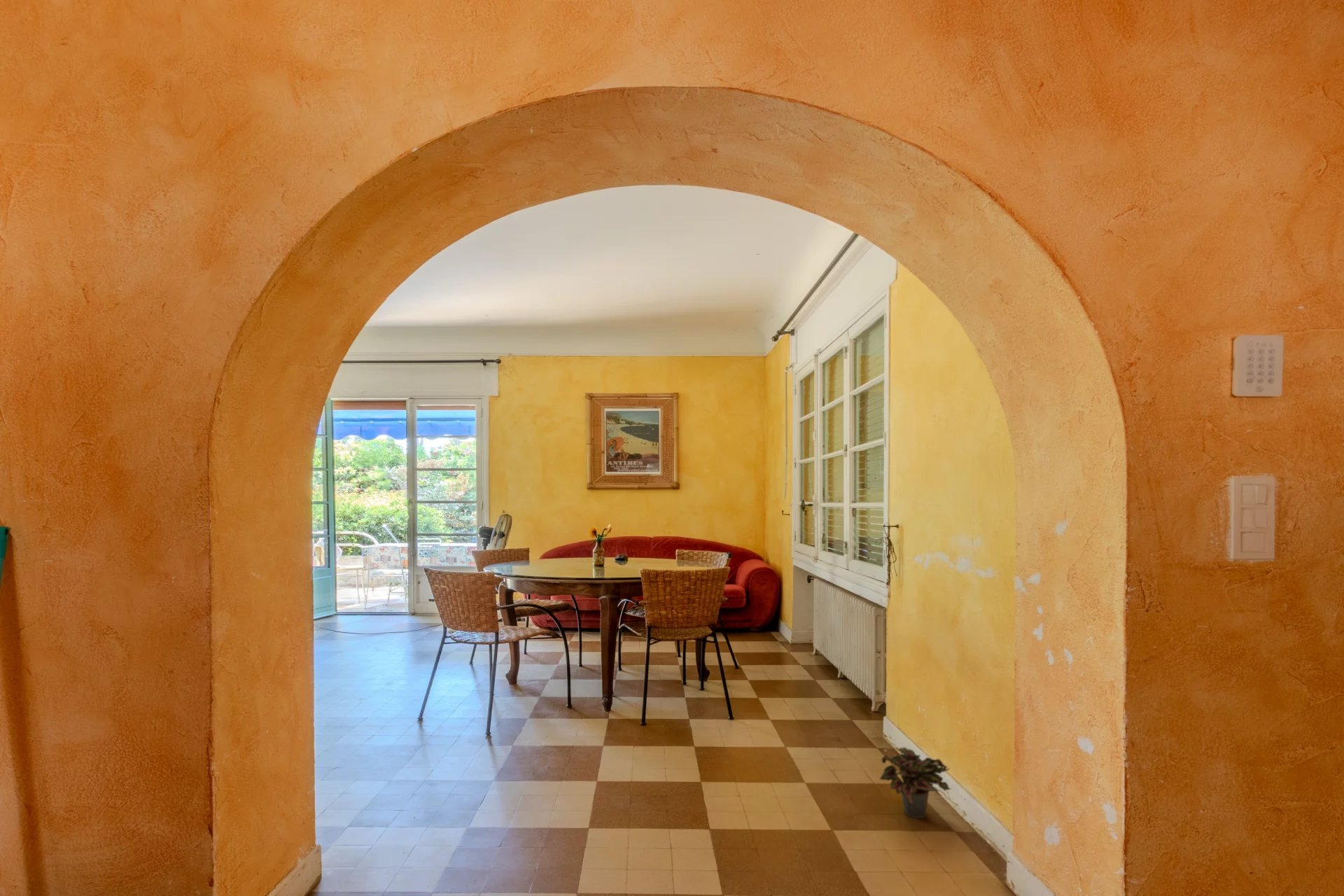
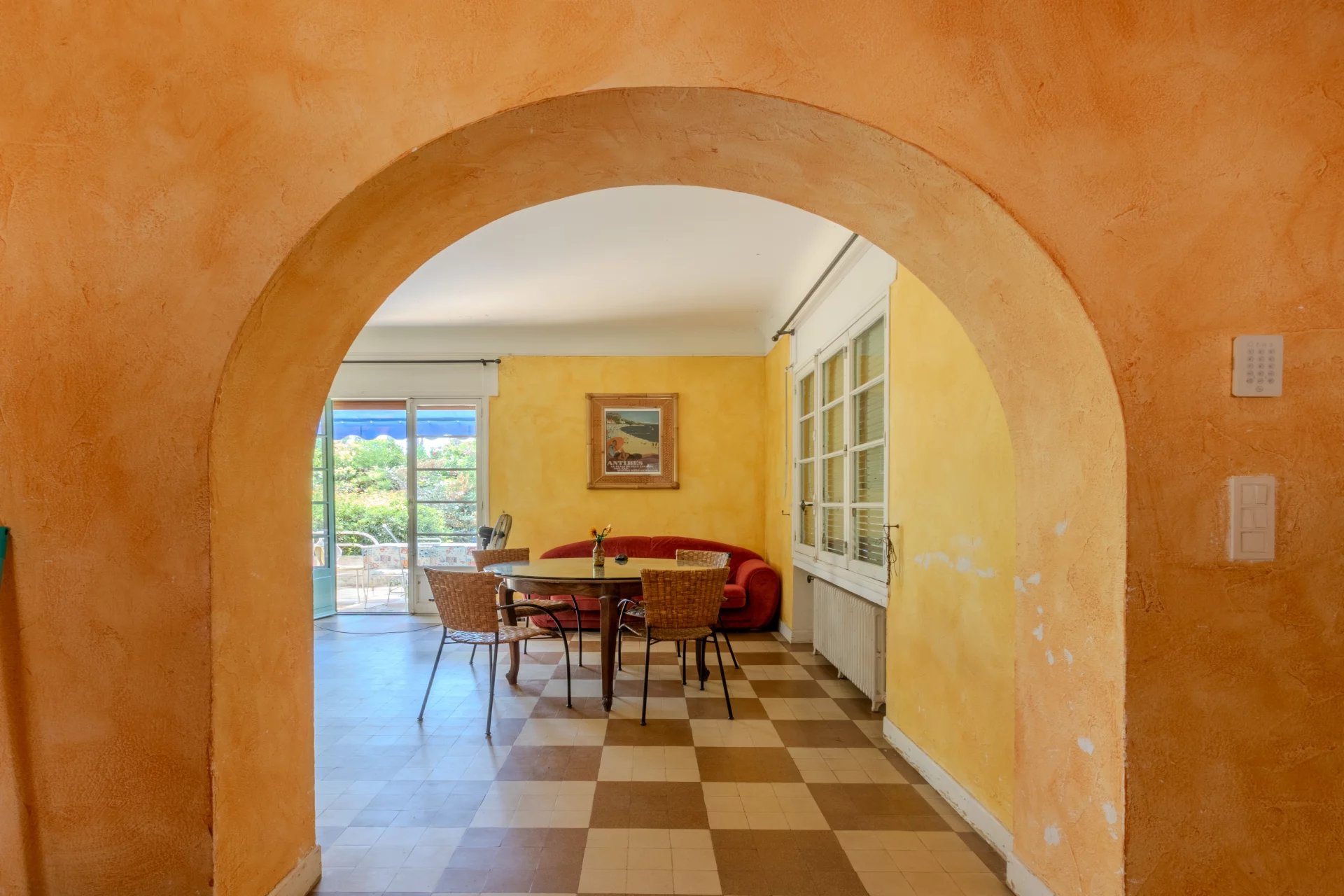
- potted plant (916, 784)
